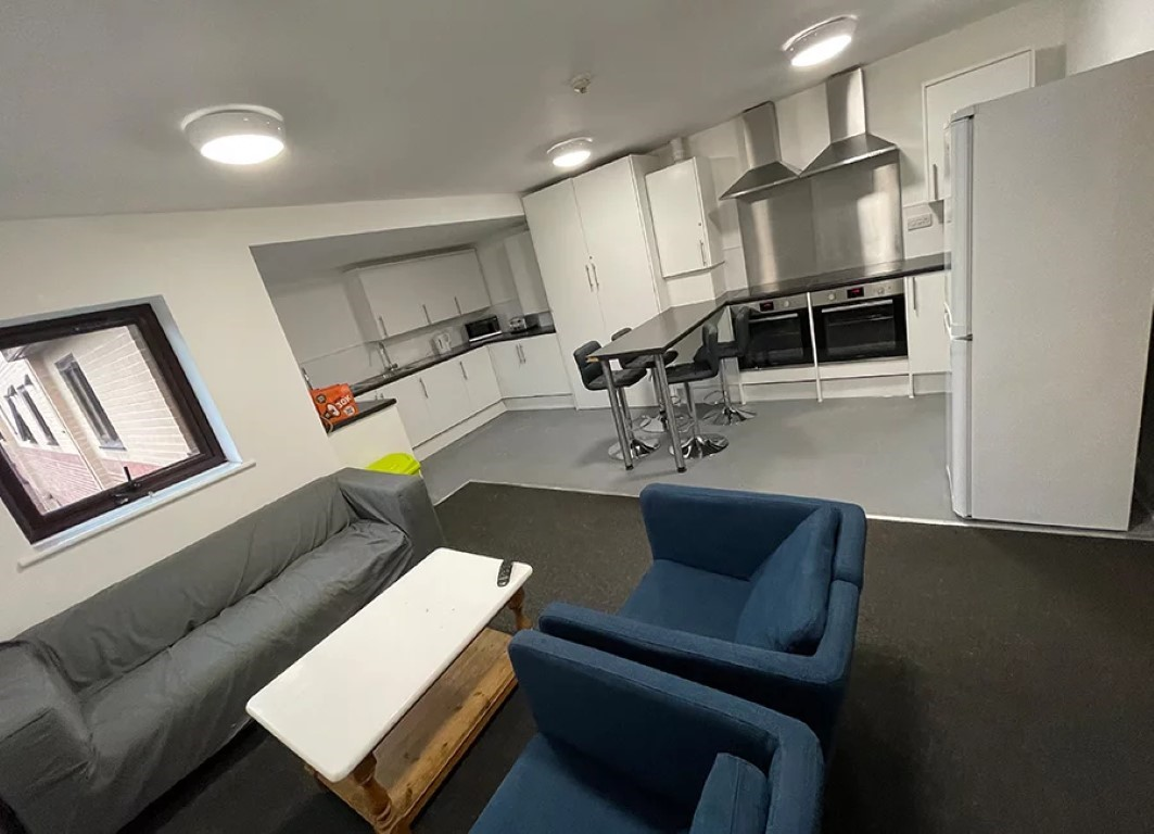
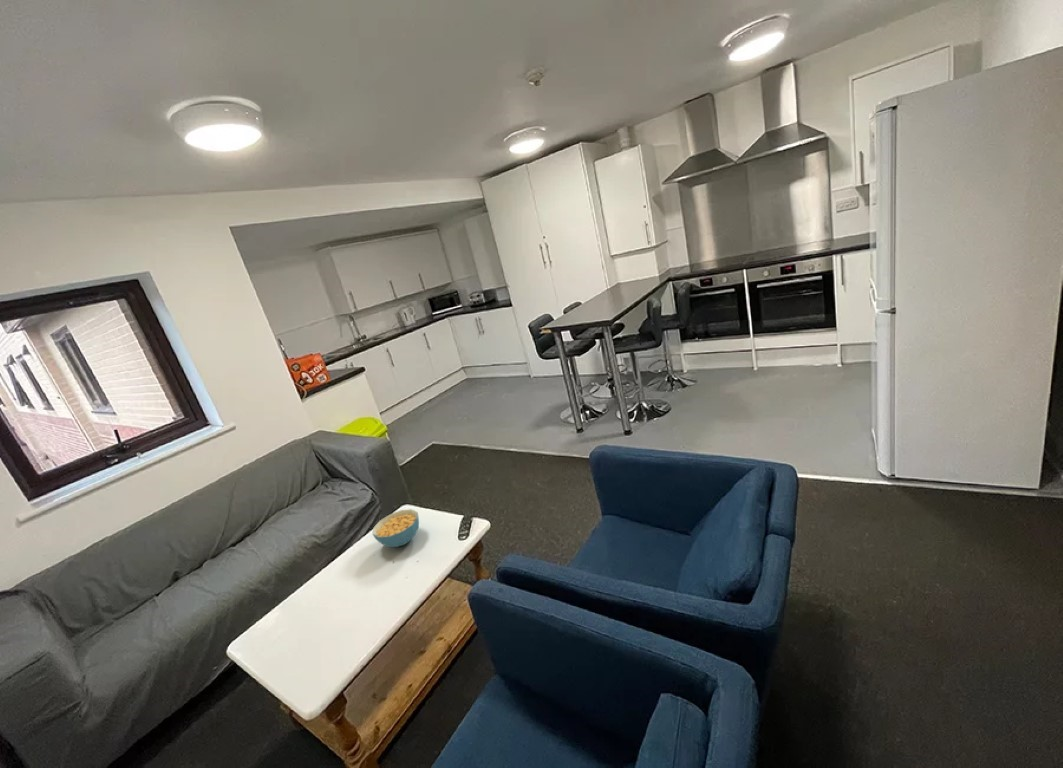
+ cereal bowl (399, 532)
